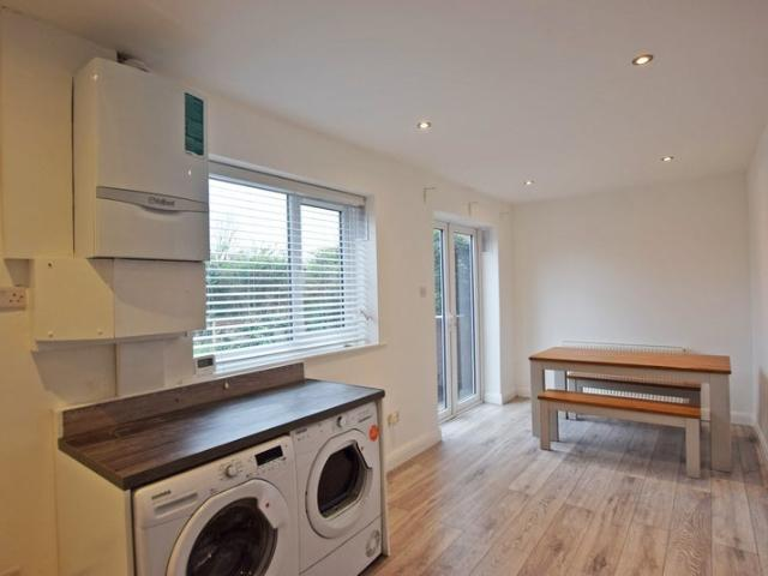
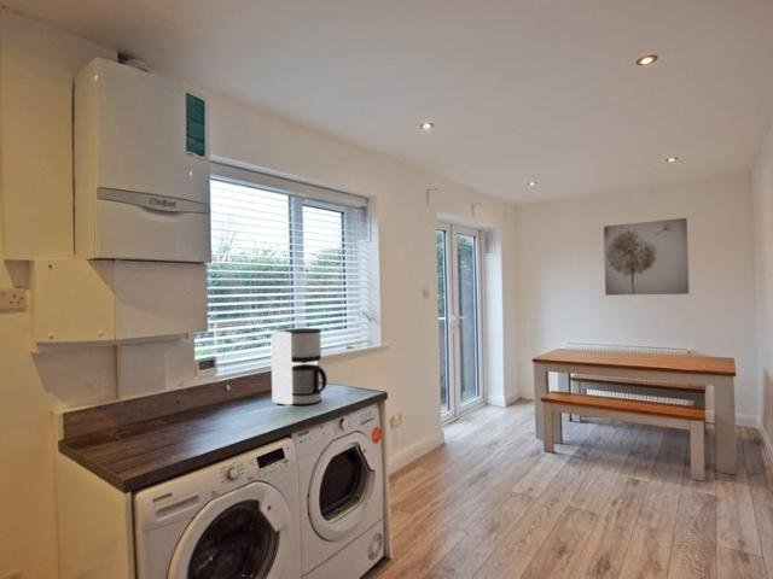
+ coffee maker (304, 365)
+ wall art (644, 258)
